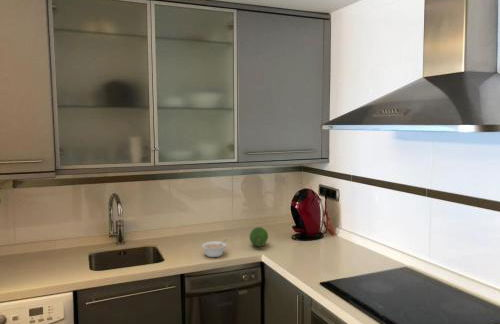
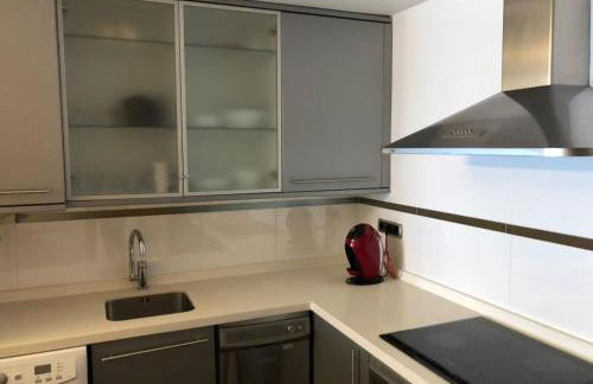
- legume (214, 248)
- fruit (258, 237)
